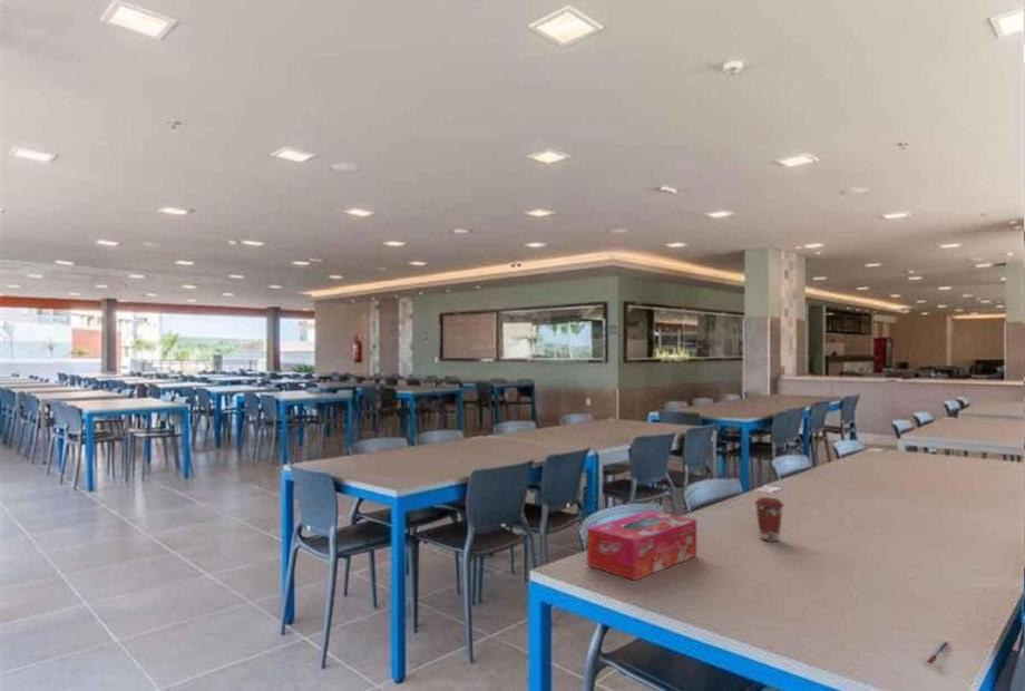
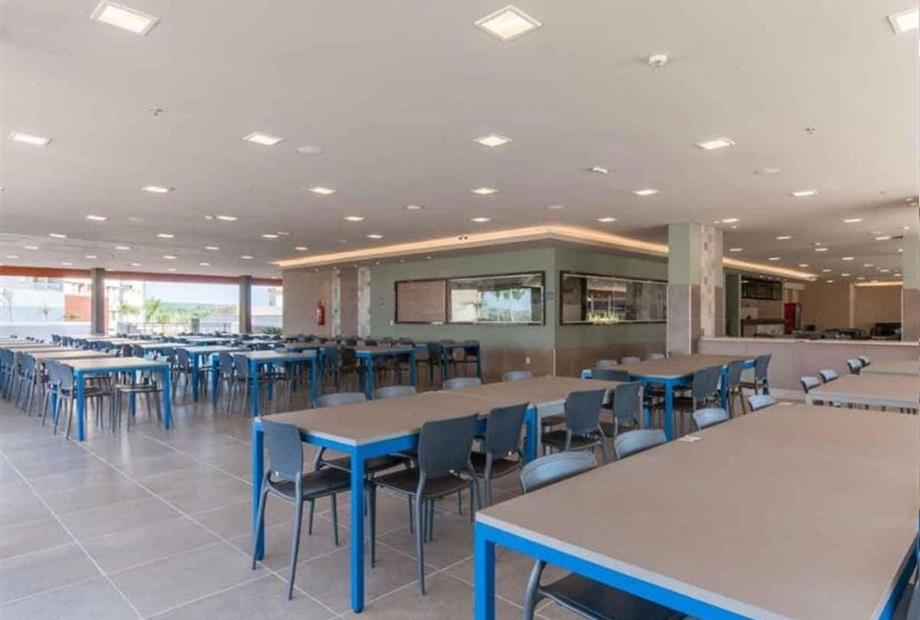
- pen (938, 651)
- coffee cup (769, 519)
- tissue box (643, 542)
